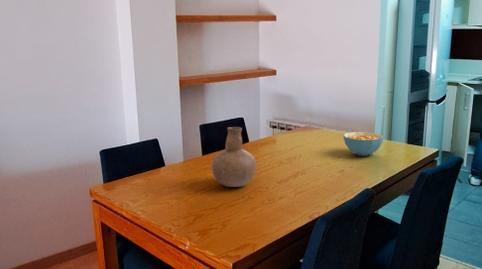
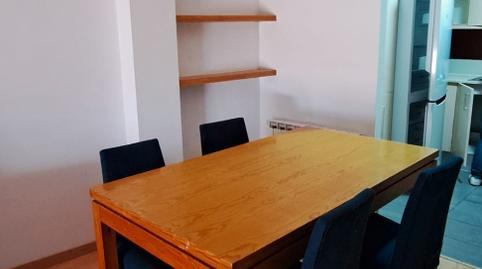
- cereal bowl (362, 145)
- vase (233, 156)
